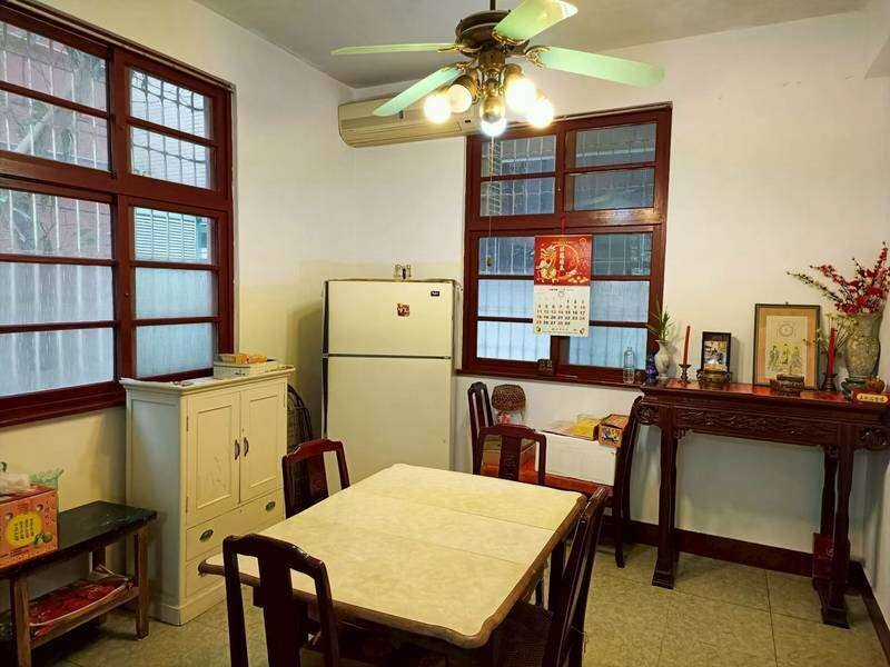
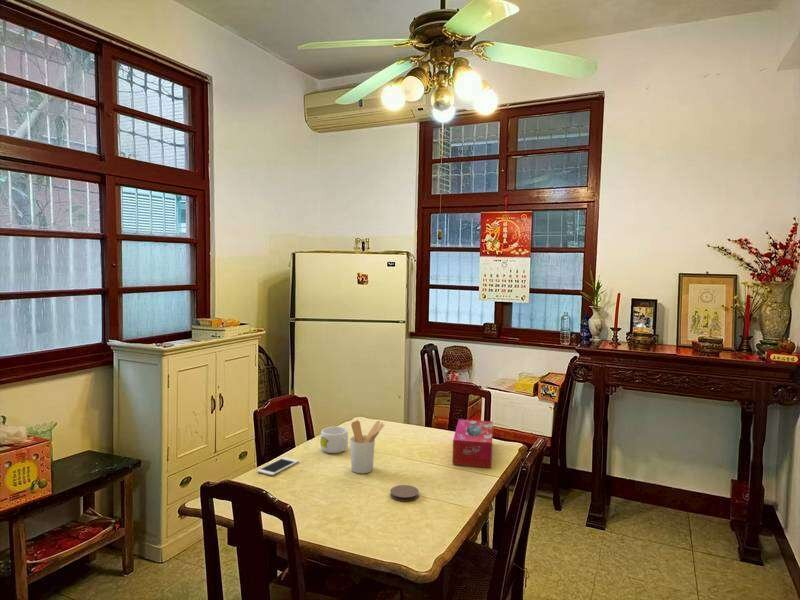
+ tissue box (473, 441)
+ cell phone (278, 465)
+ utensil holder (367, 445)
+ mug (334, 439)
+ coaster (404, 492)
